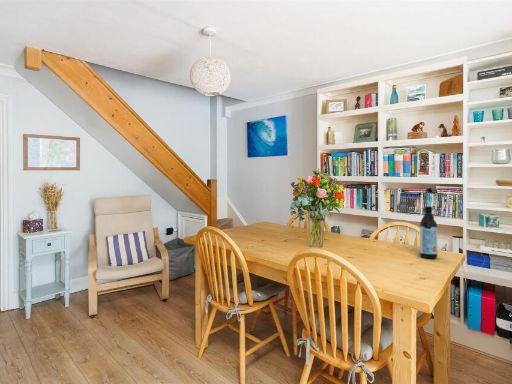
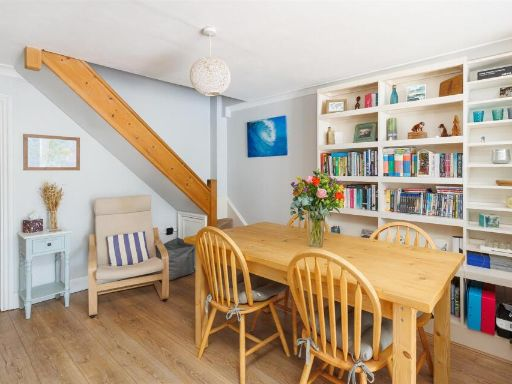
- water bottle (428, 231)
